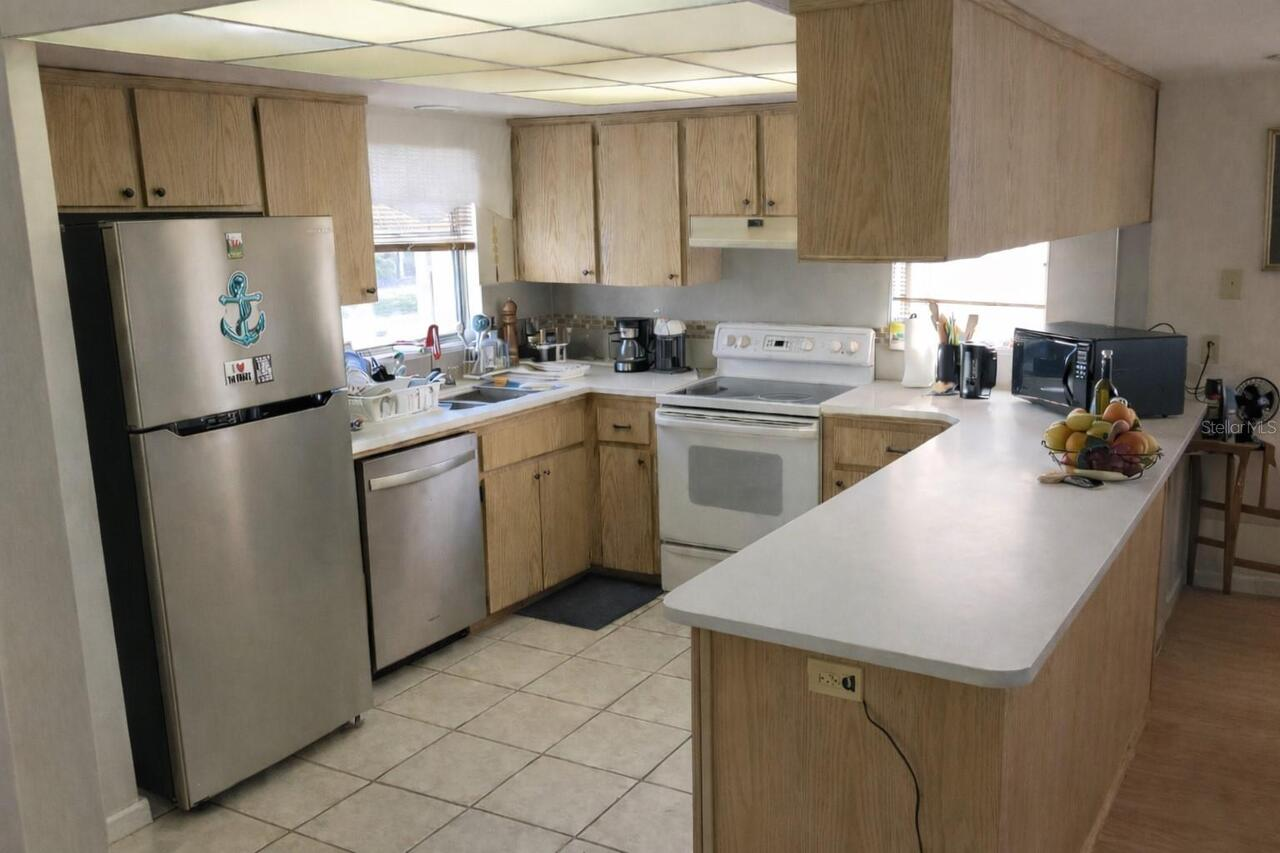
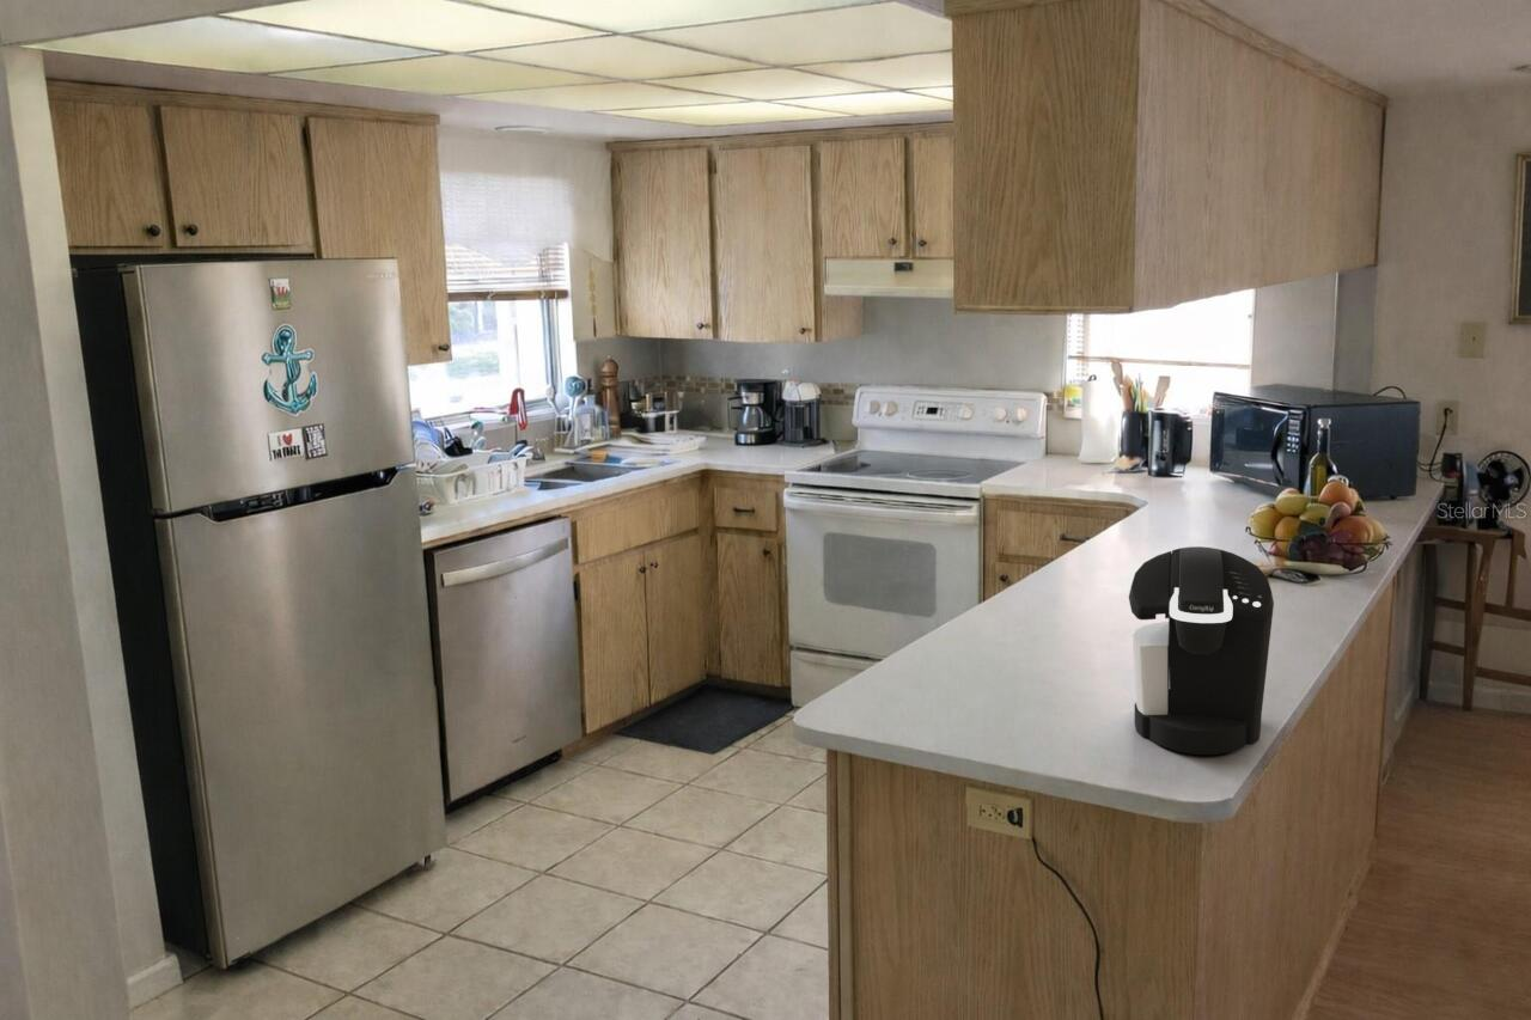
+ coffee maker (1198, 646)
